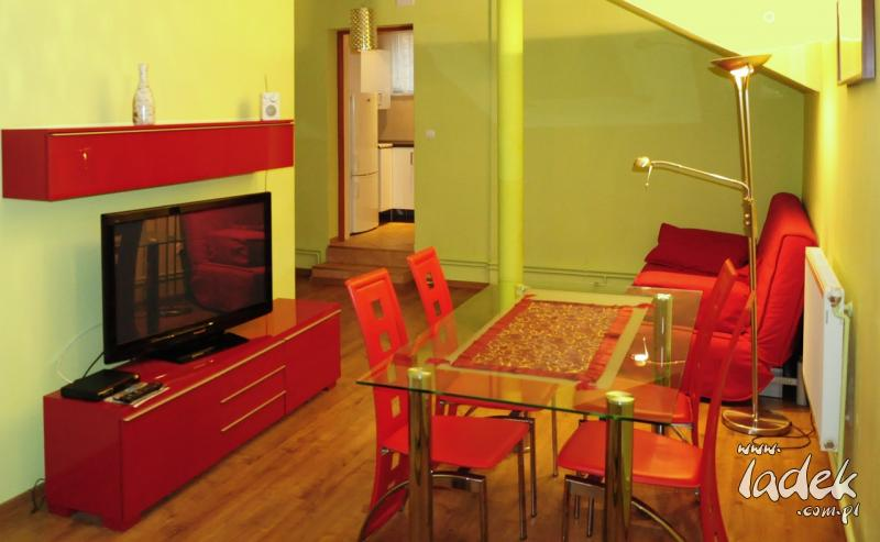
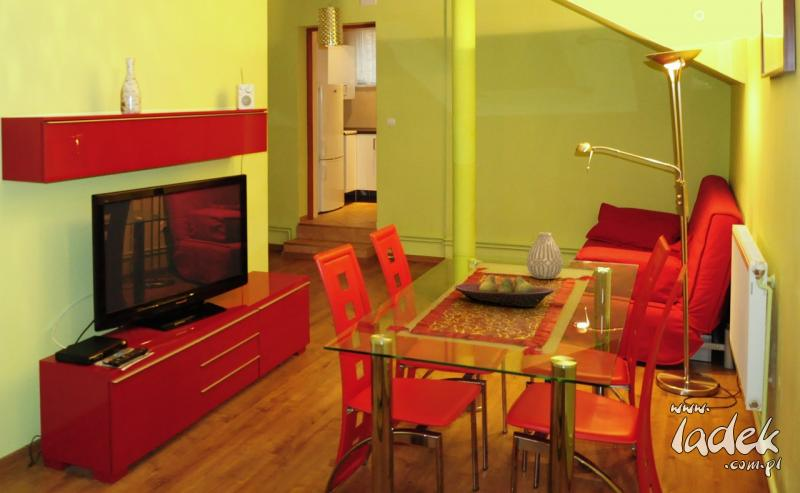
+ fruit bowl (503, 289)
+ vase (544, 255)
